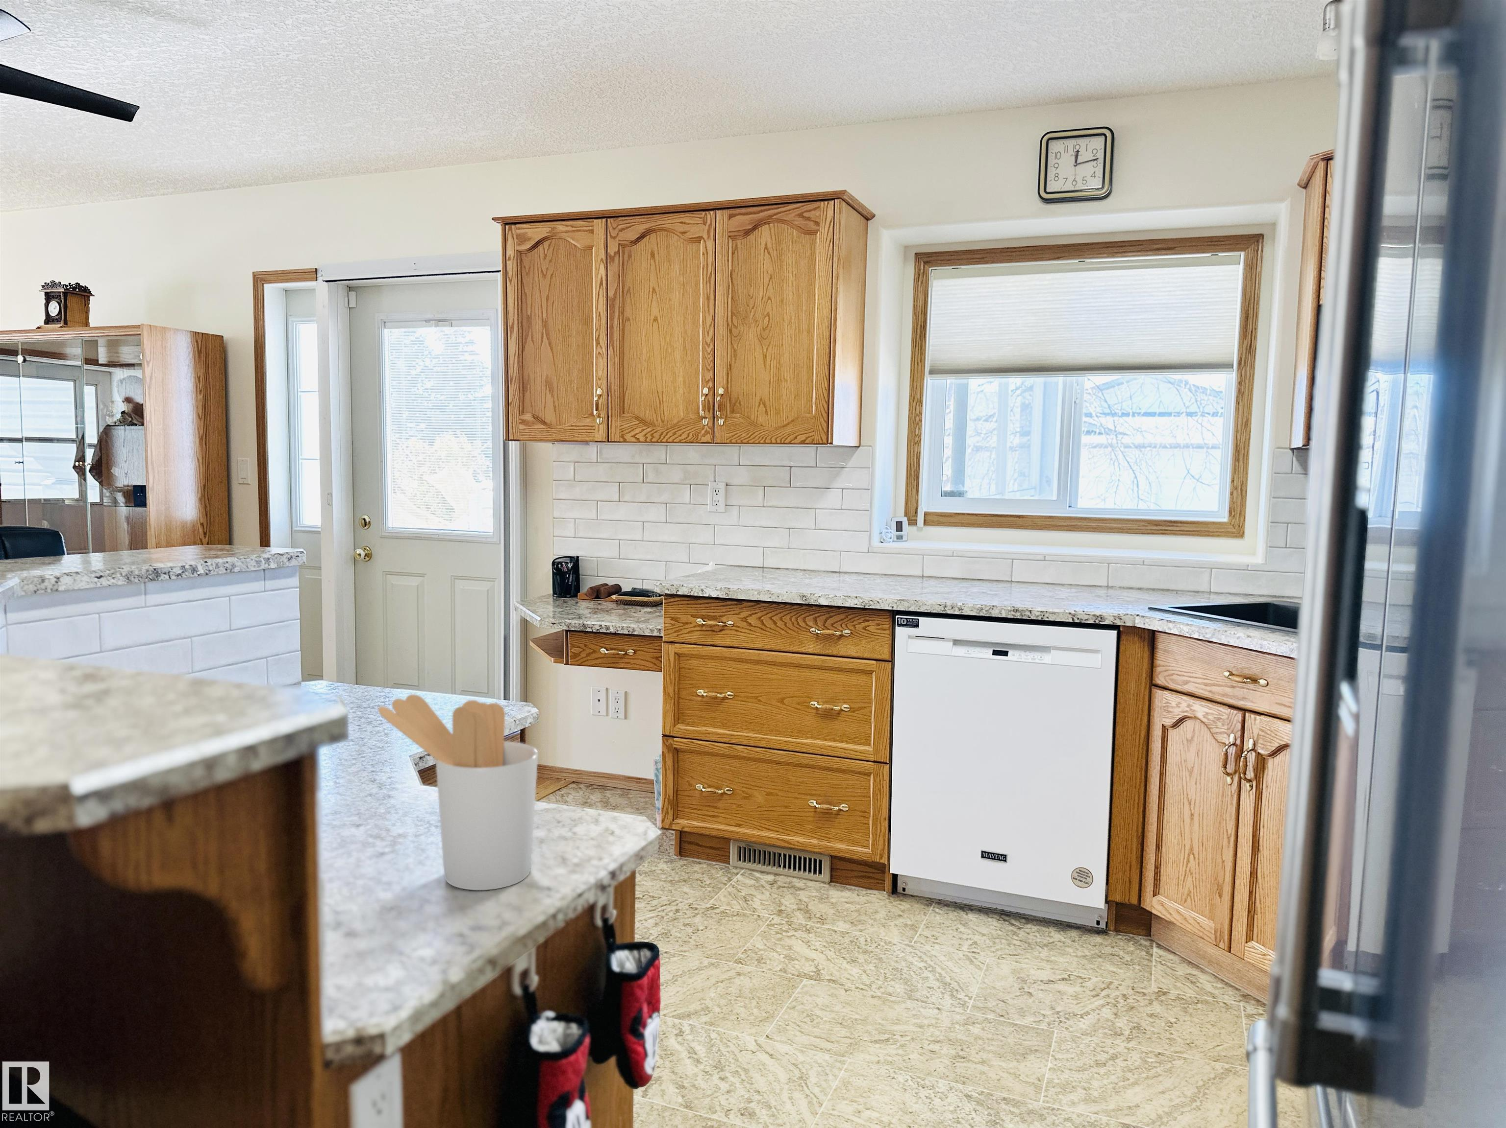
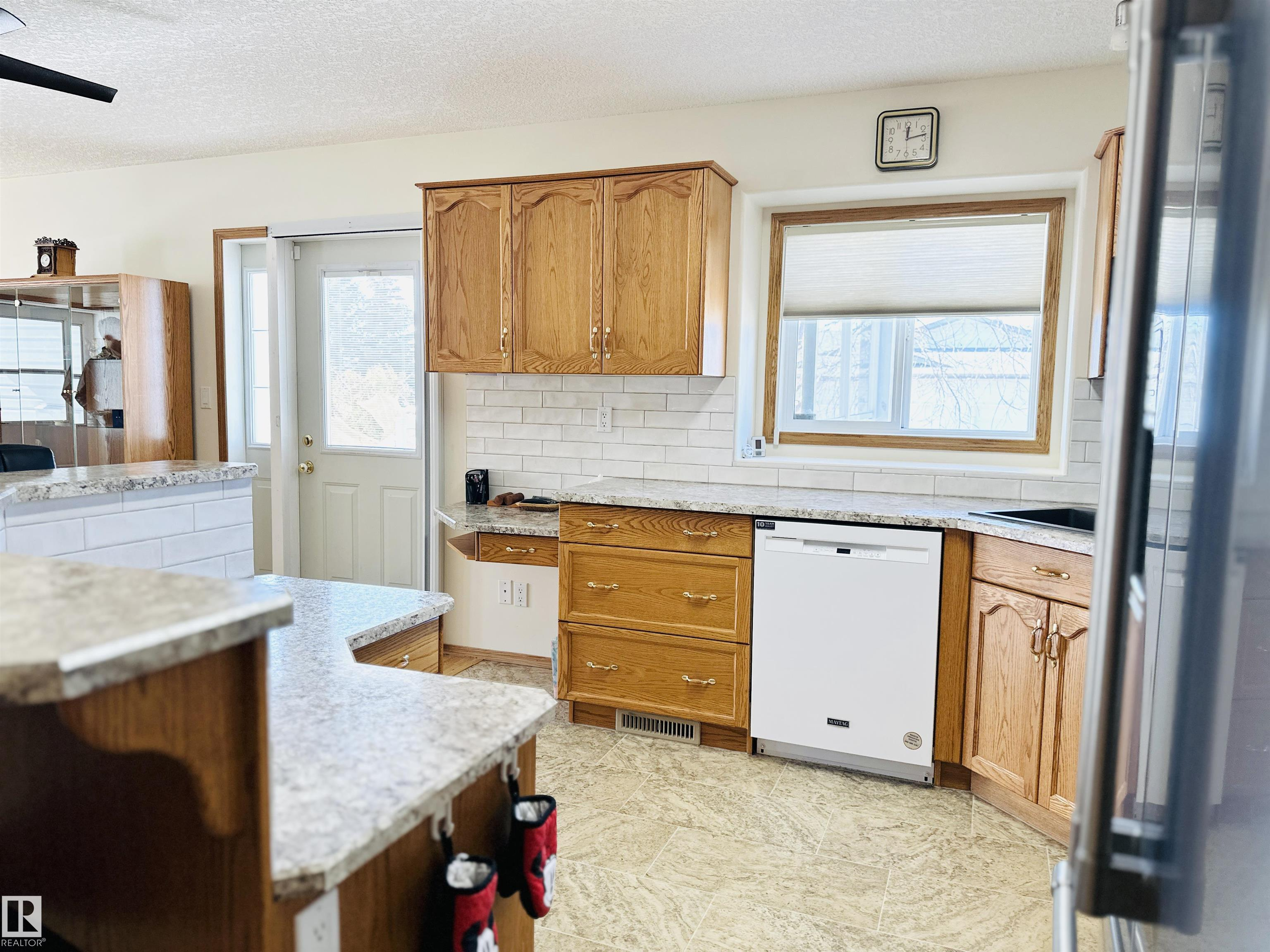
- utensil holder (461, 784)
